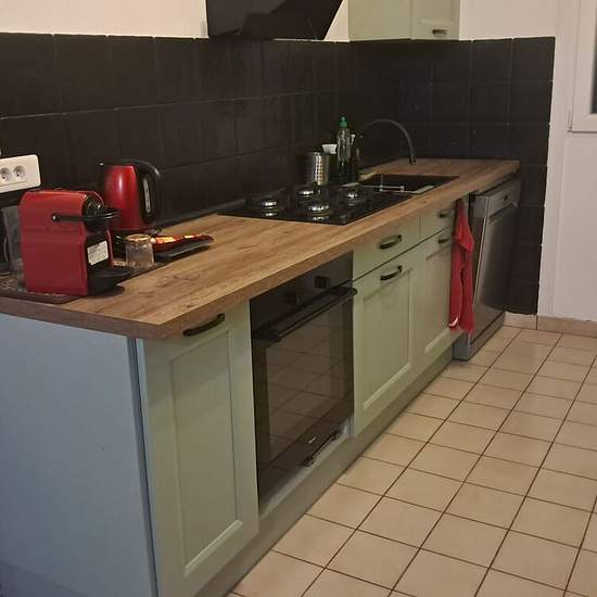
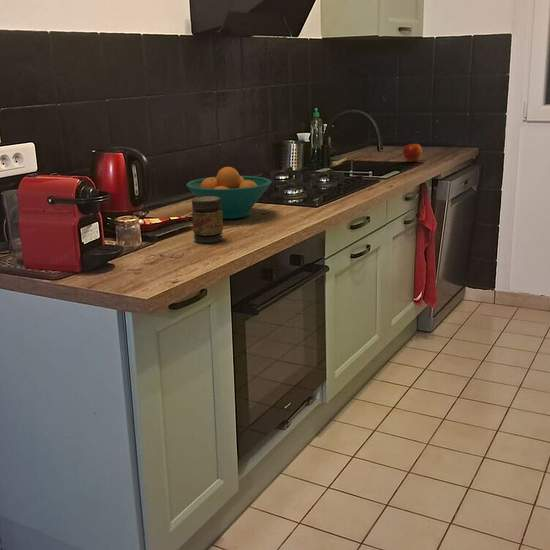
+ jar (207, 219)
+ fruit bowl (229, 191)
+ apple (412, 151)
